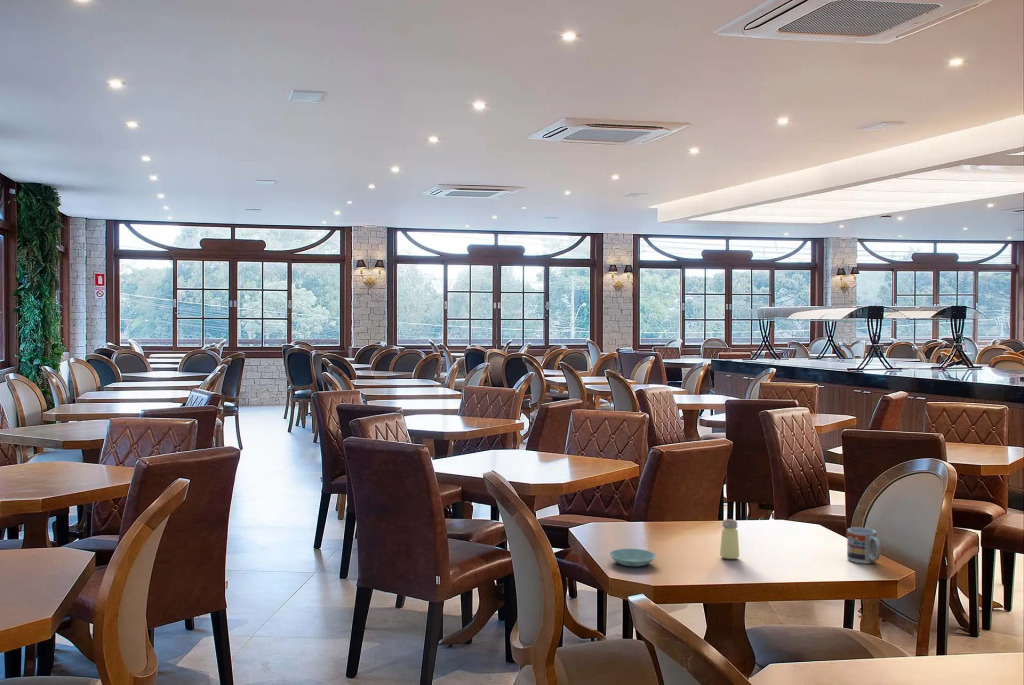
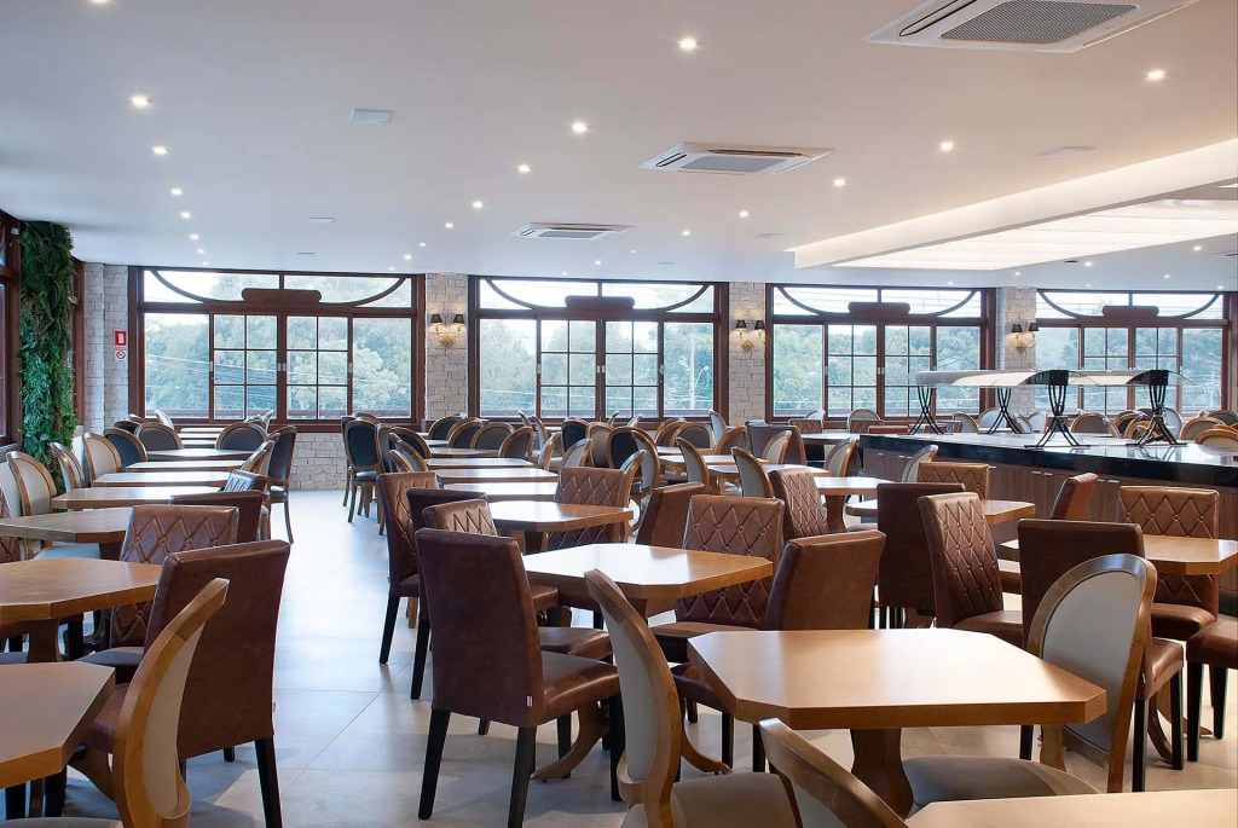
- cup (865, 546)
- saucer (632, 558)
- saltshaker (729, 538)
